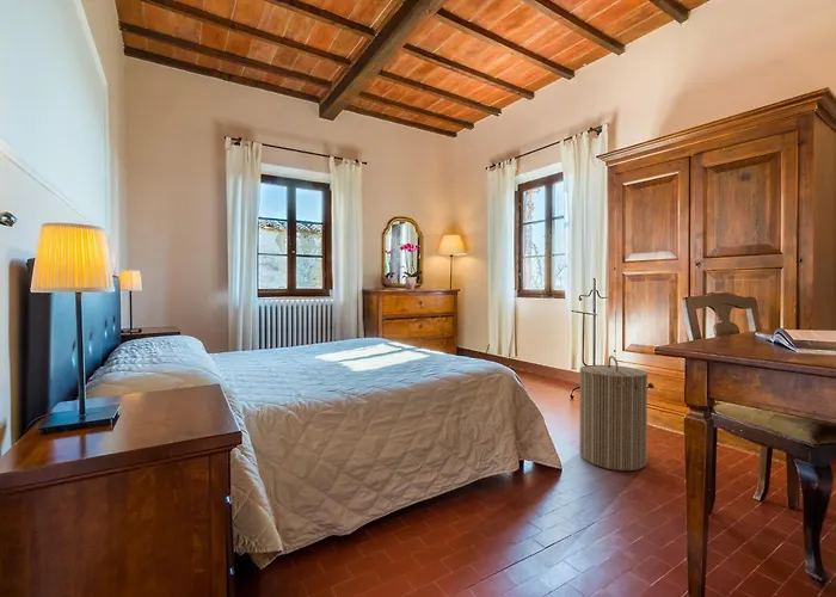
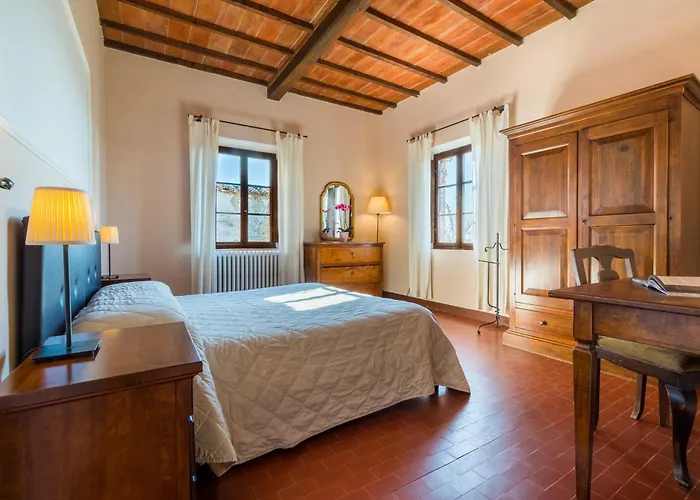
- laundry hamper (611, 407)
